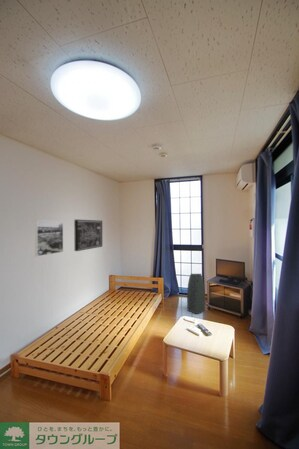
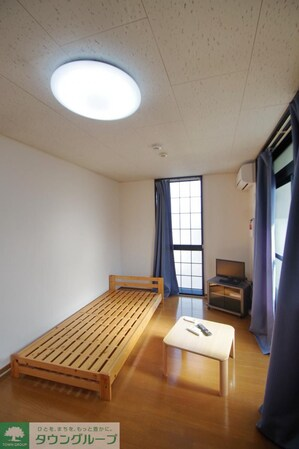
- wall art (89, 234)
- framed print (50, 237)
- air purifier (196, 291)
